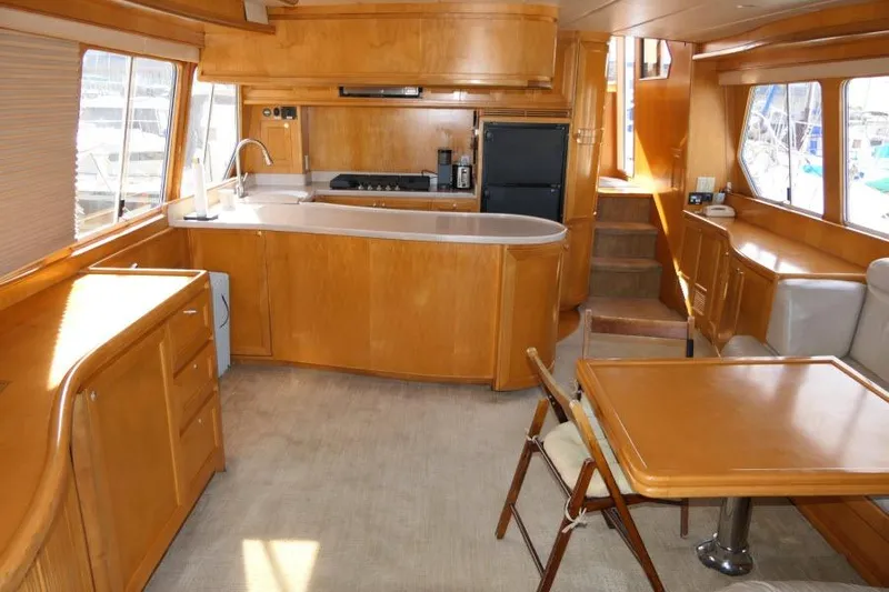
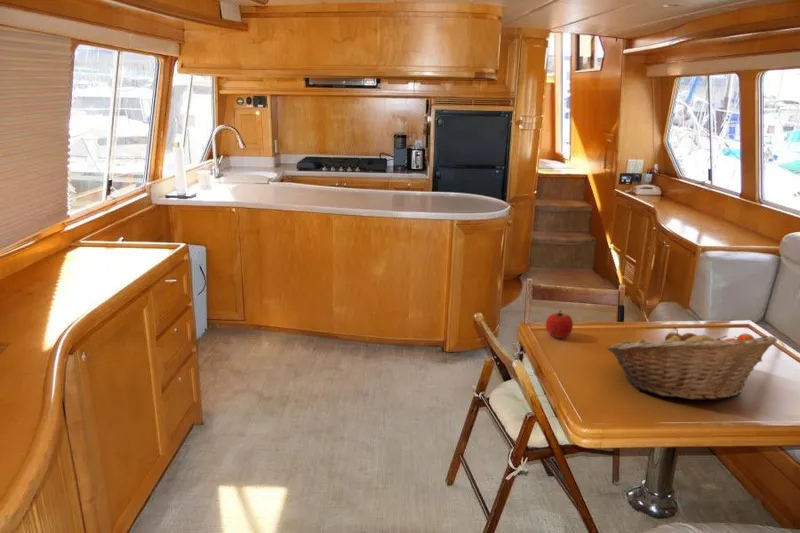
+ apple (559, 323)
+ fruit basket (689, 356)
